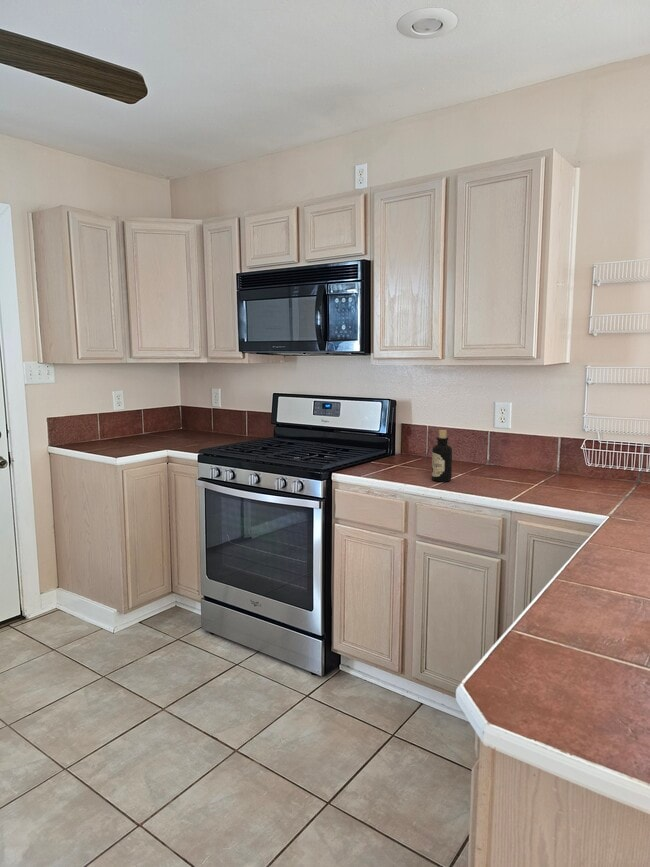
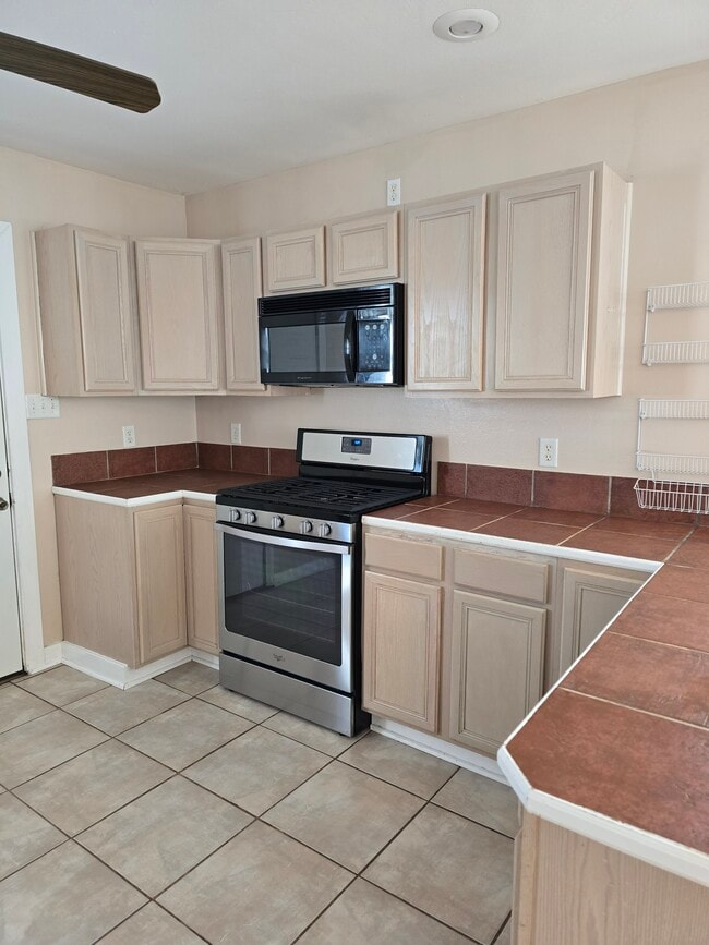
- bottle (442, 455)
